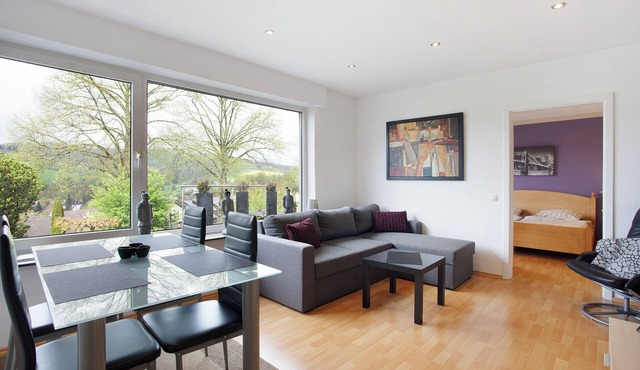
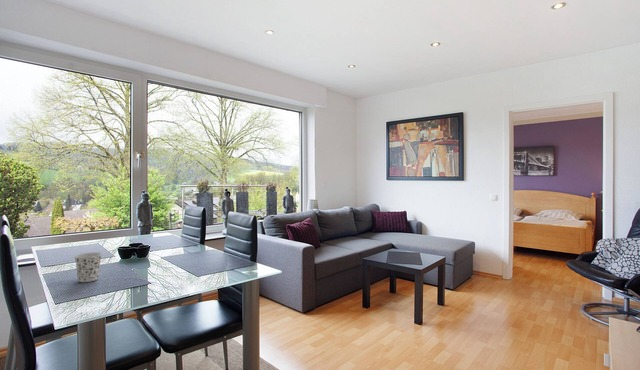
+ cup (88, 267)
